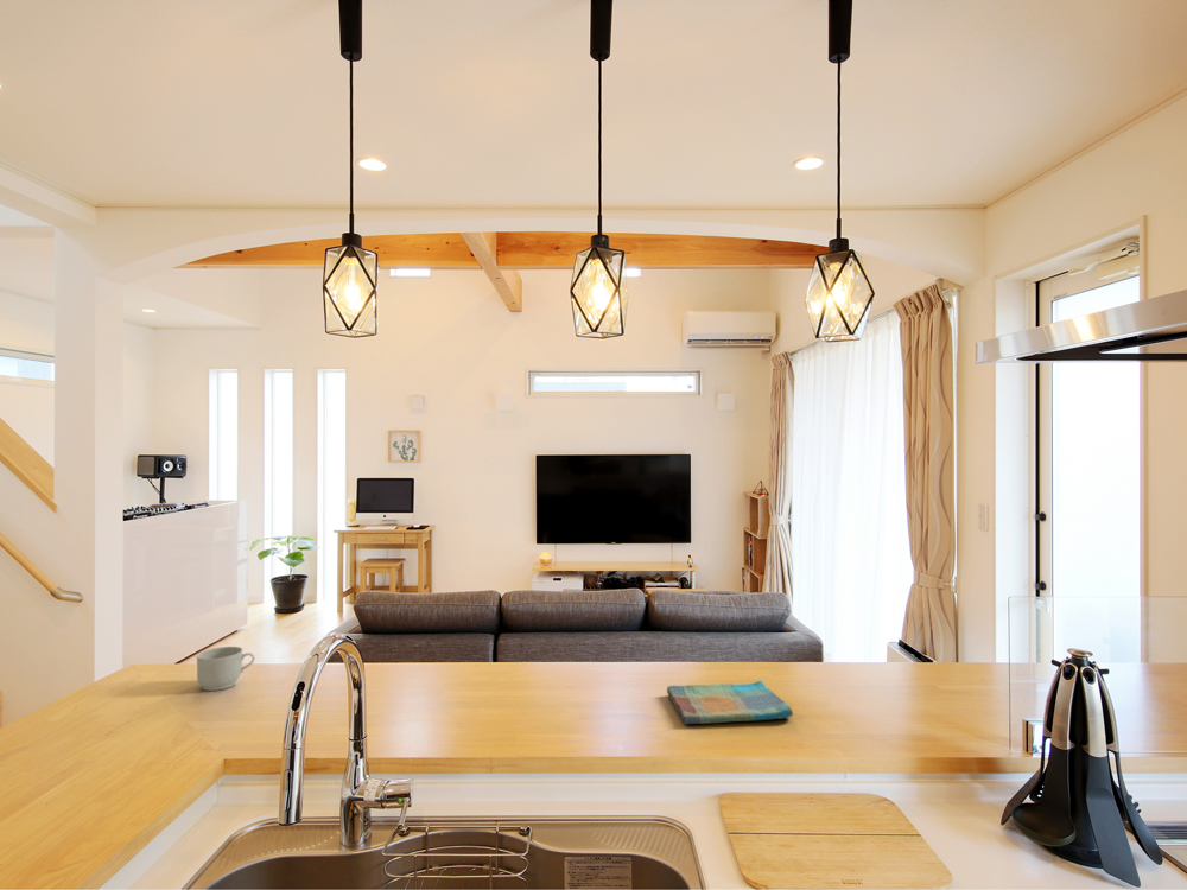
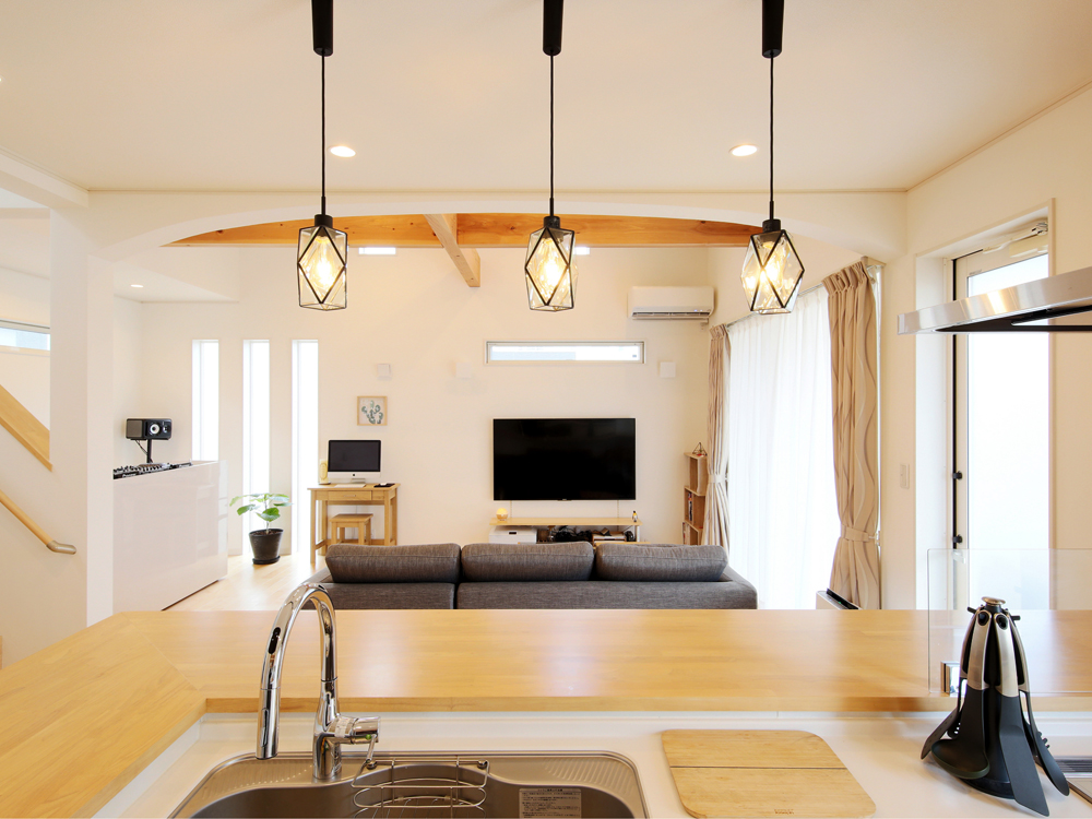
- dish towel (726, 700)
- mug (226, 667)
